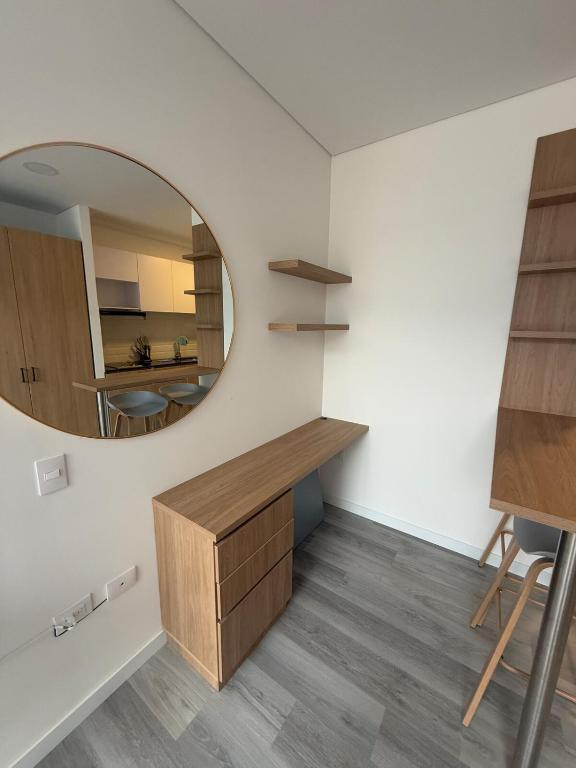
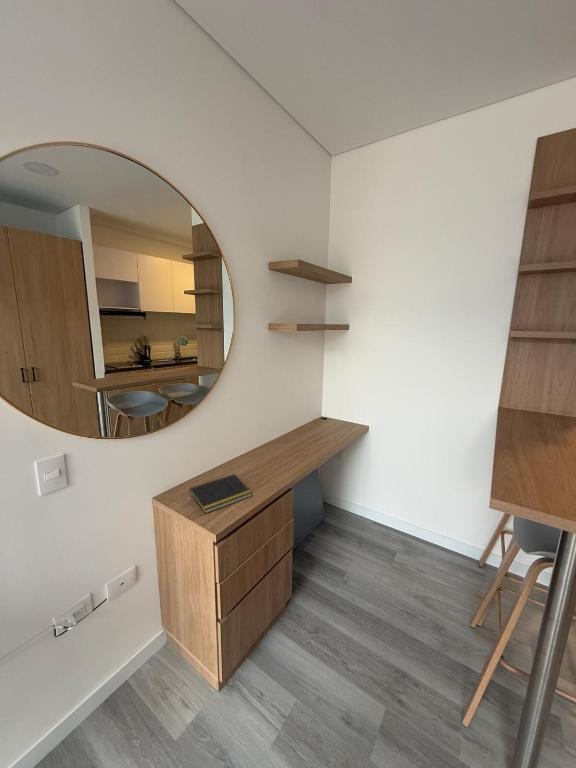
+ notepad (221, 491)
